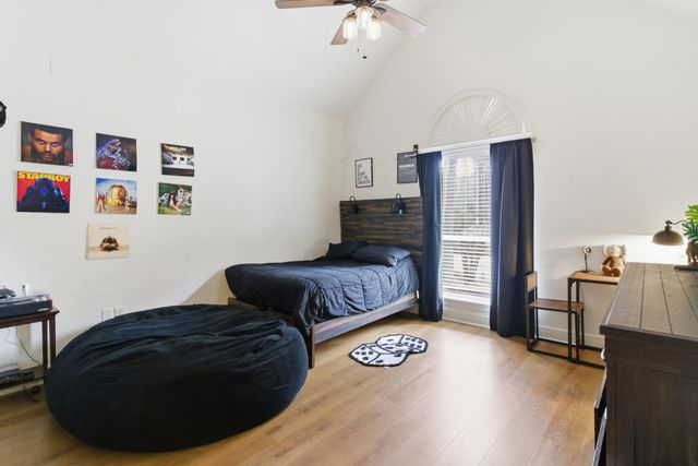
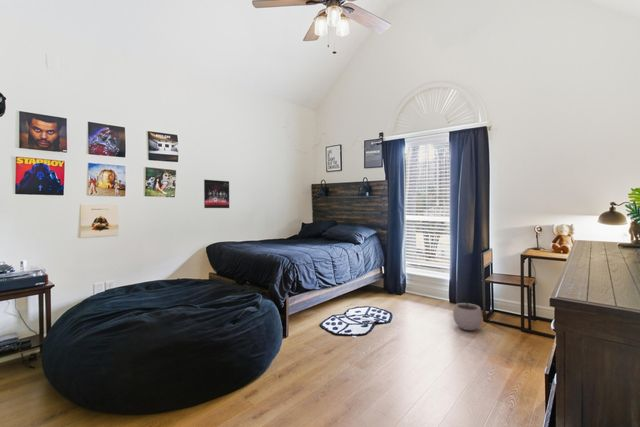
+ album cover (217, 194)
+ plant pot (467, 312)
